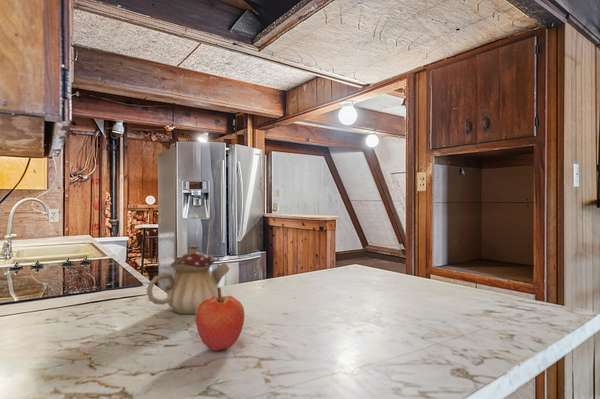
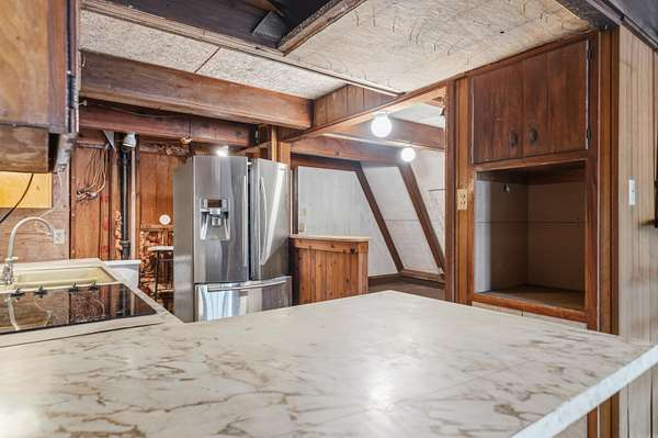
- apple (220, 318)
- teapot (190, 276)
